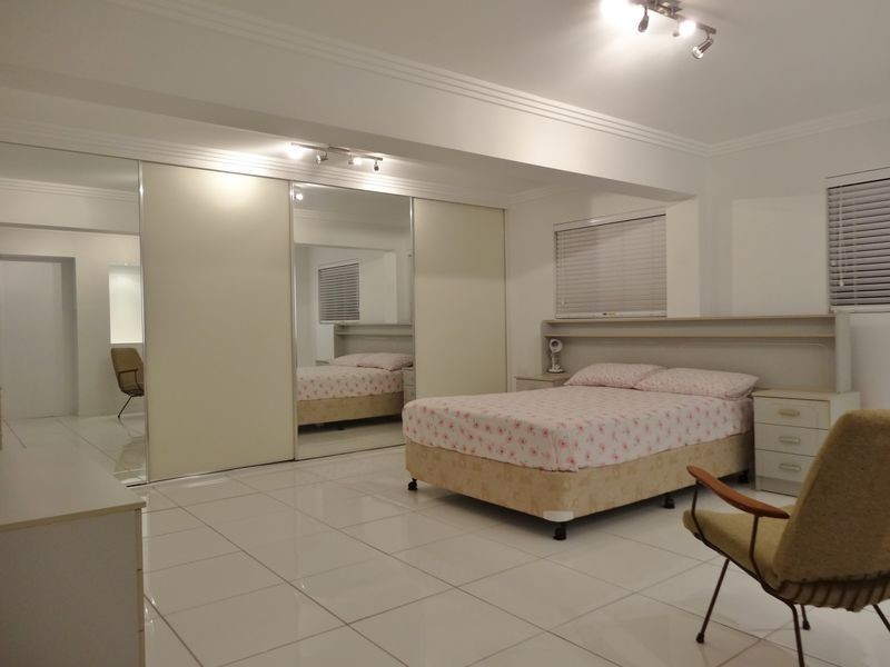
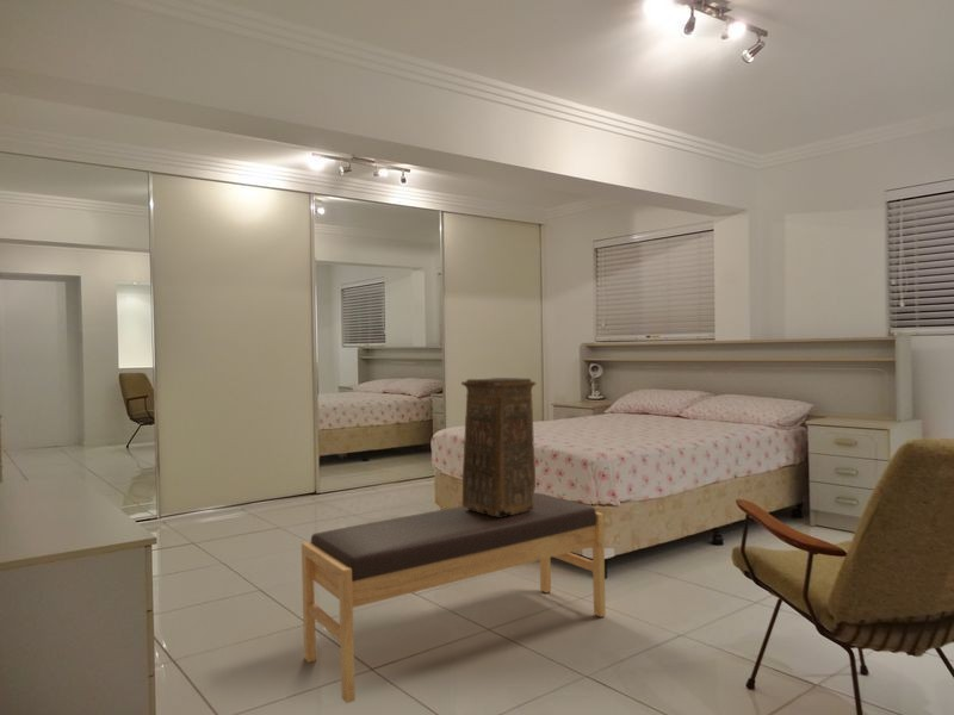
+ decorative box (498, 443)
+ bench (463, 577)
